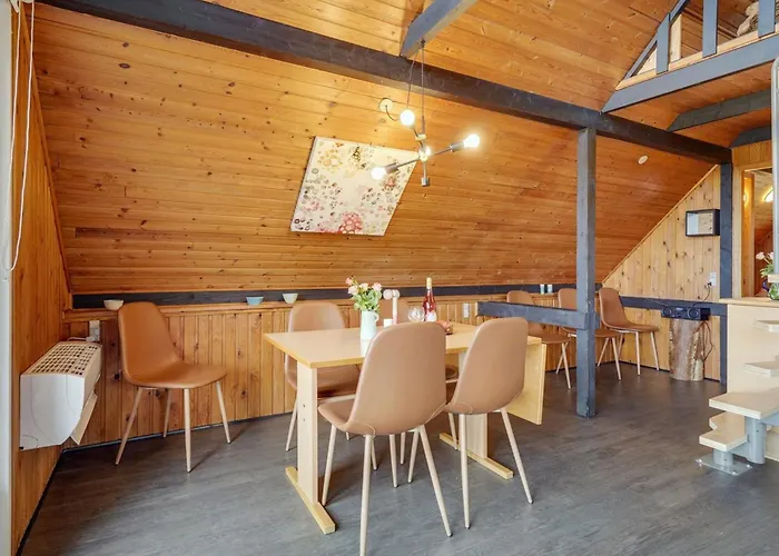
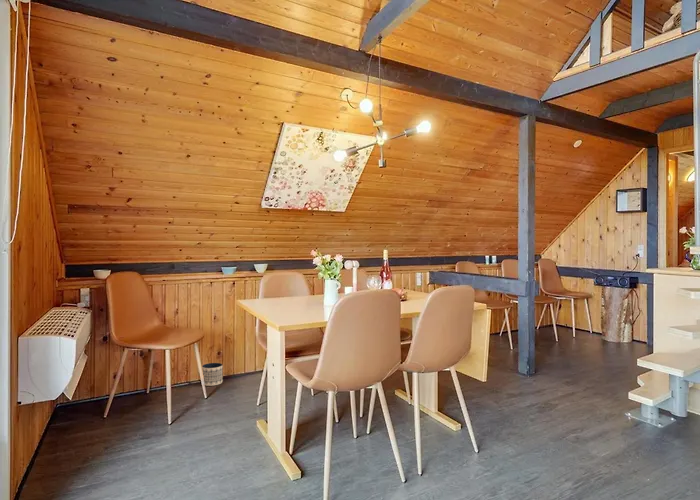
+ planter (212, 374)
